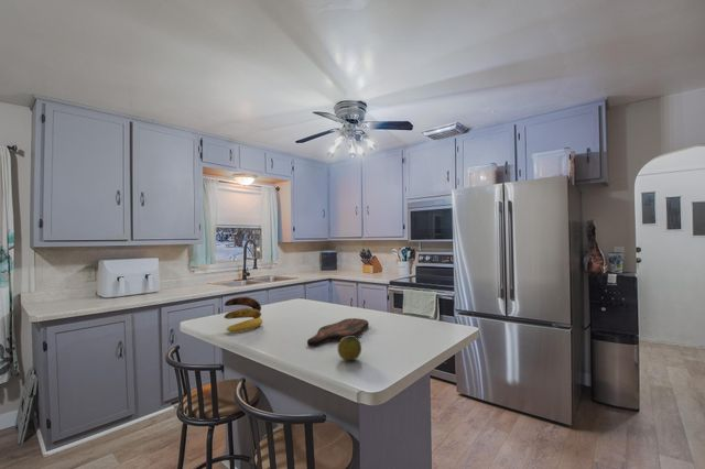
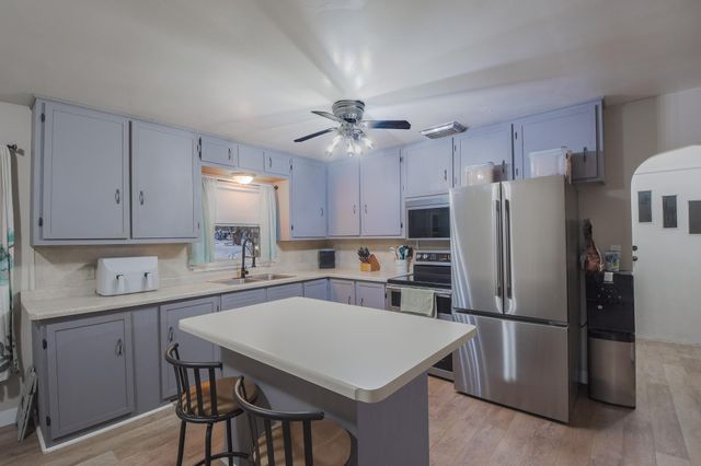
- banana (243, 312)
- cutting board (340, 330)
- fruit (349, 348)
